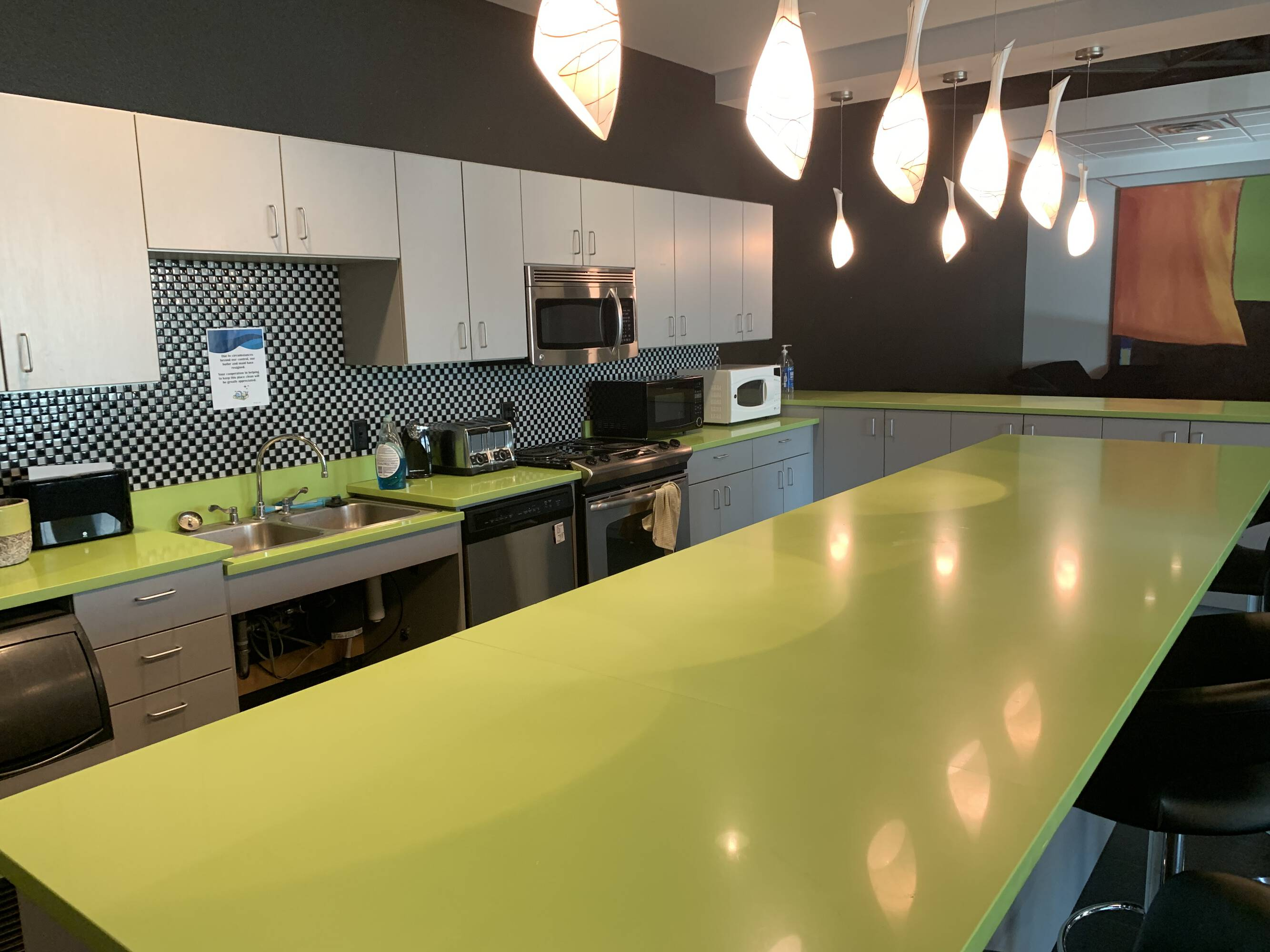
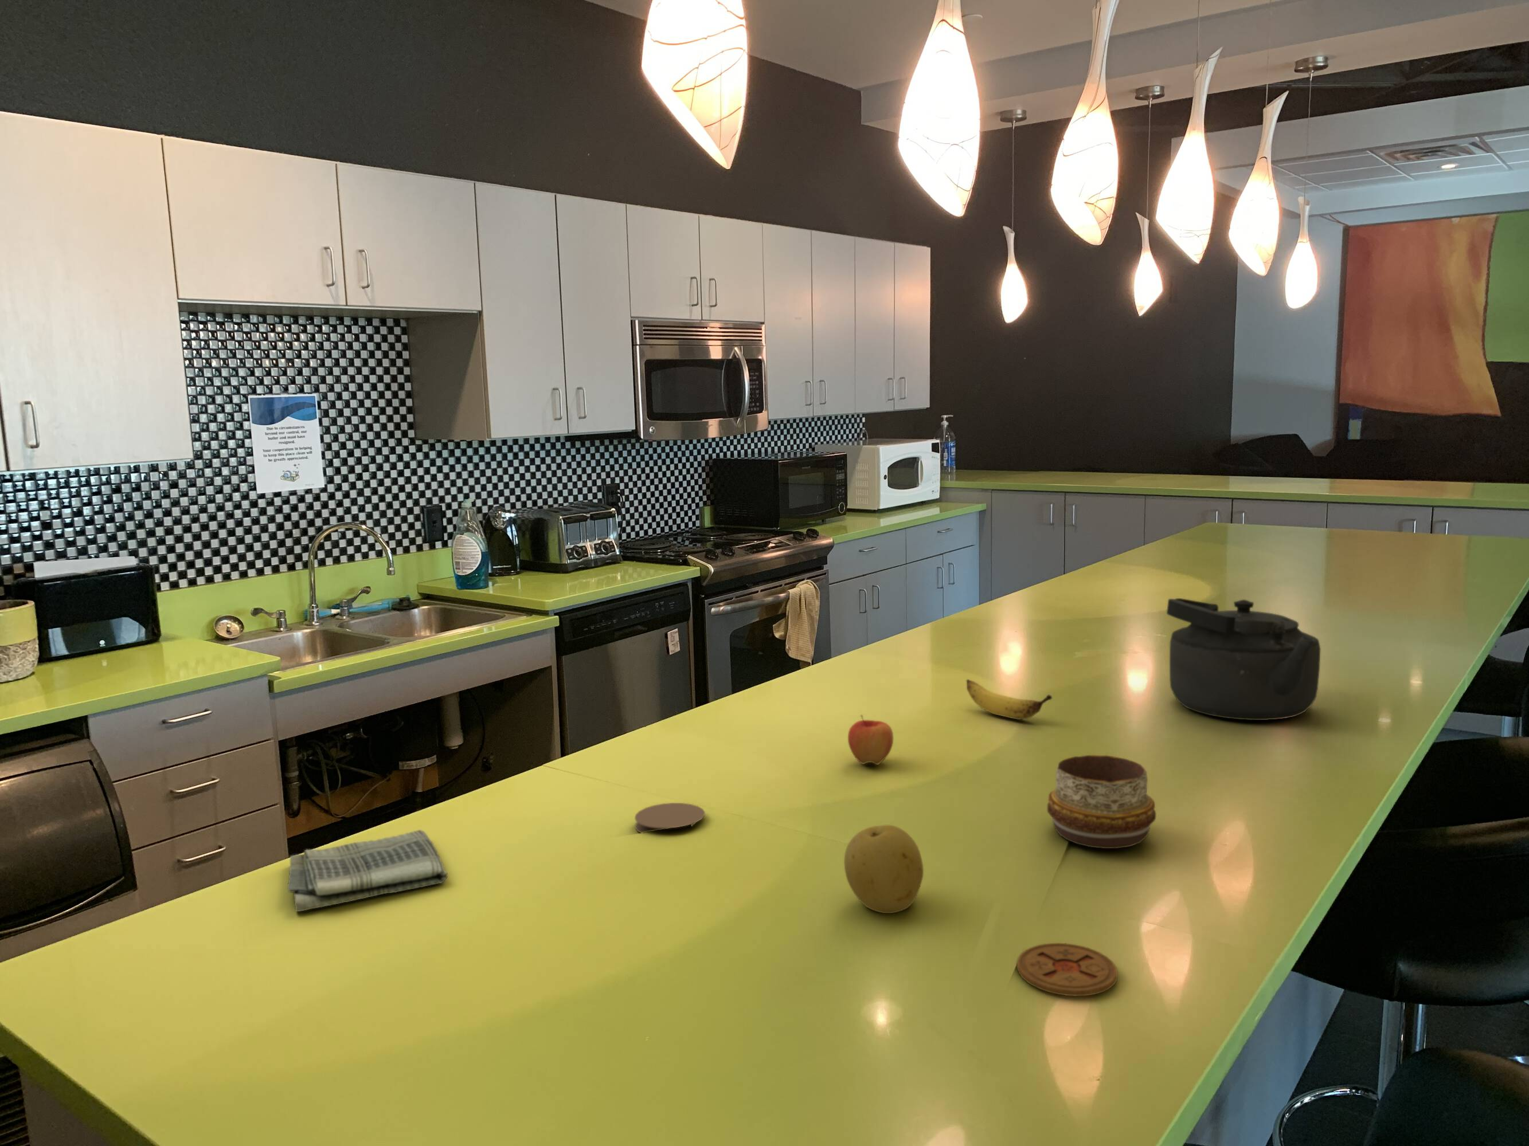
+ fruit (884, 868)
+ apple (870, 739)
+ decorative bowl (1100, 801)
+ kettle (1242, 654)
+ coaster (671, 820)
+ dish towel (364, 864)
+ banana (1005, 702)
+ coaster (1067, 968)
